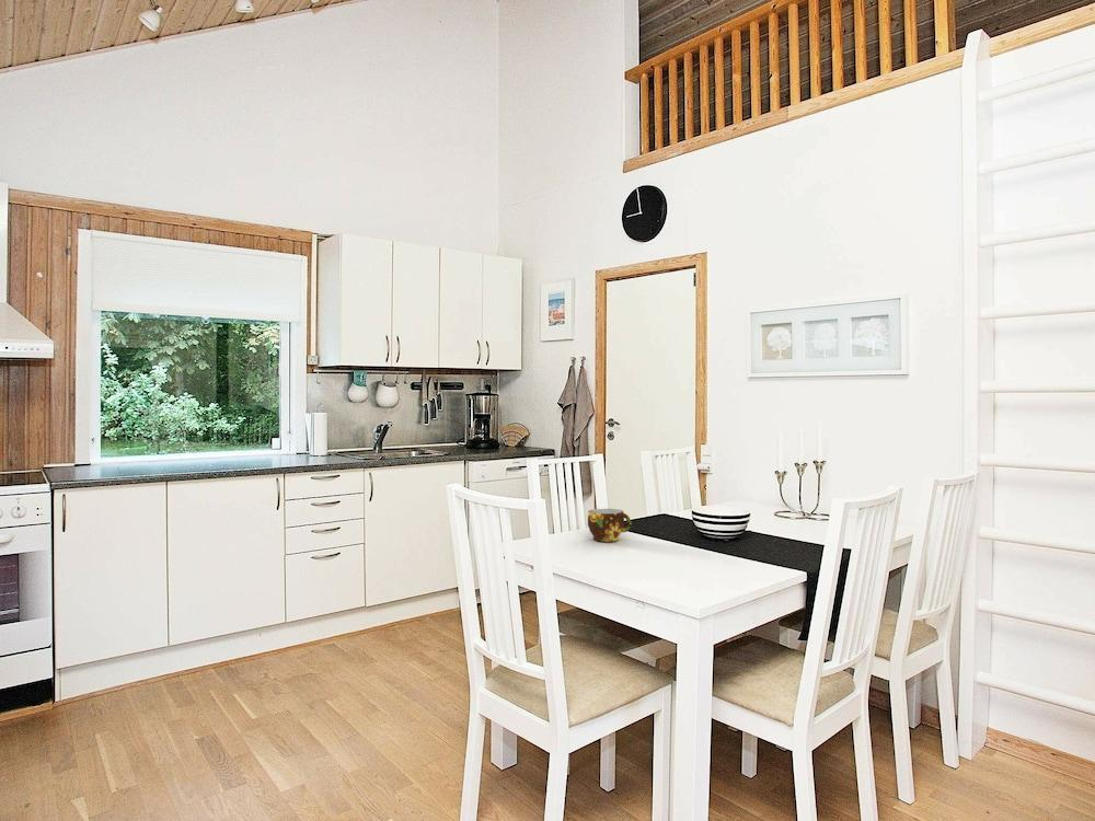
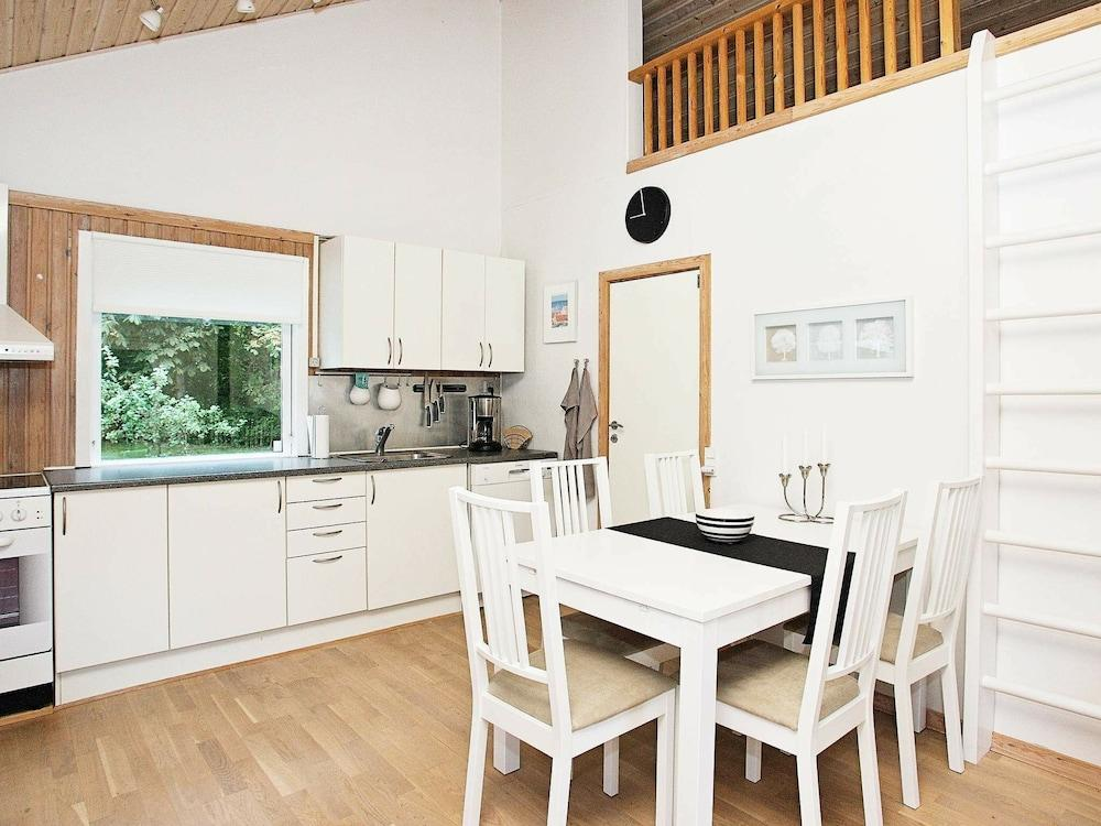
- cup (608, 524)
